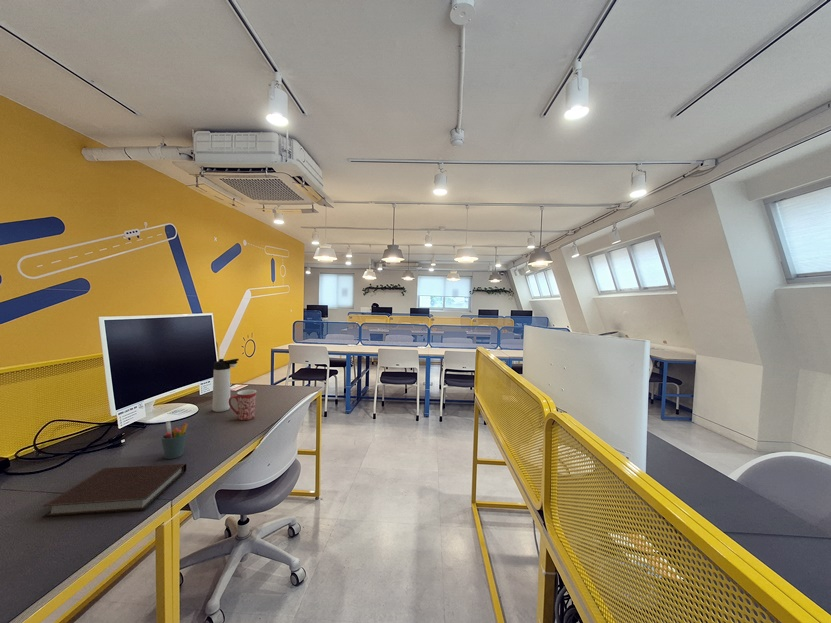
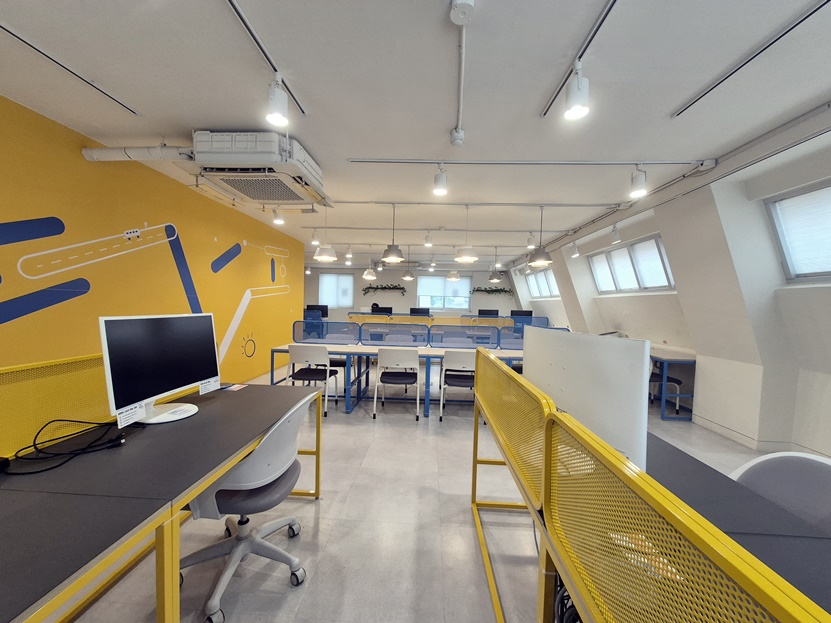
- pen holder (174, 439)
- notebook (123, 486)
- mug (242, 405)
- thermos bottle (225, 384)
